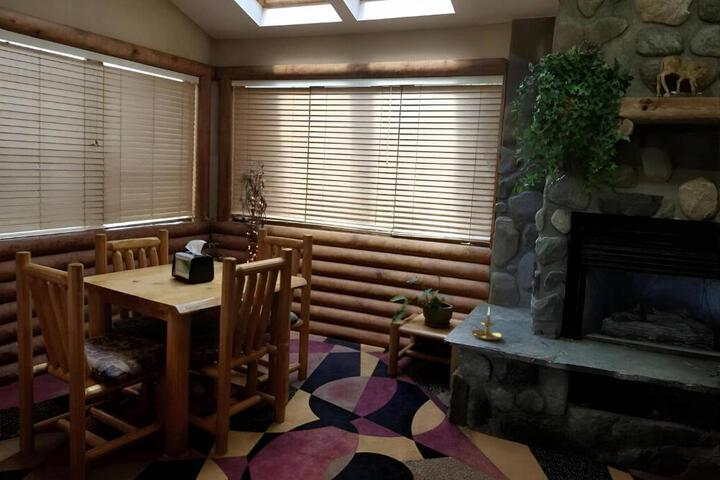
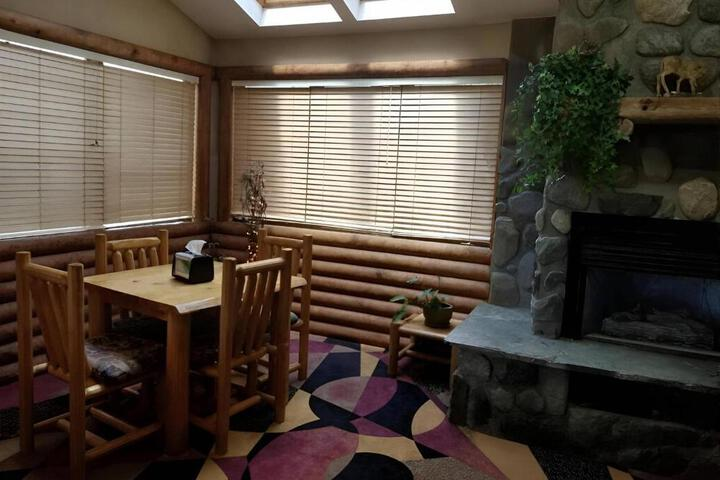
- candle holder (486, 321)
